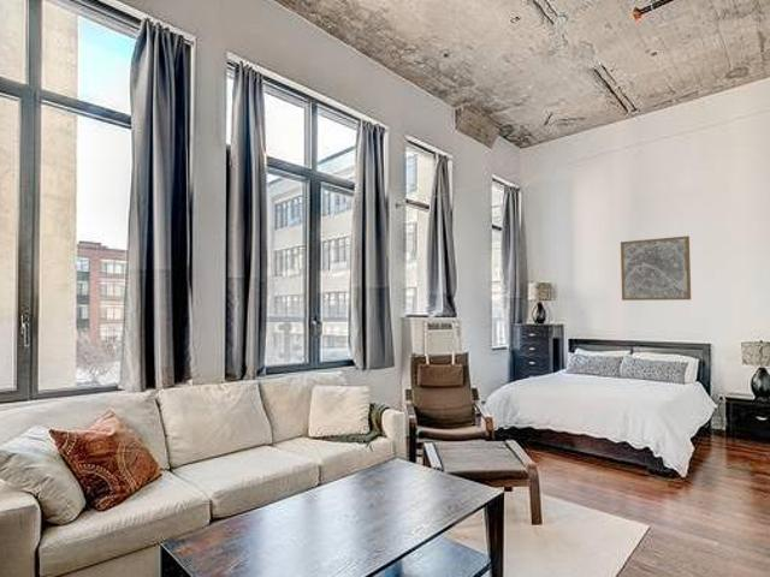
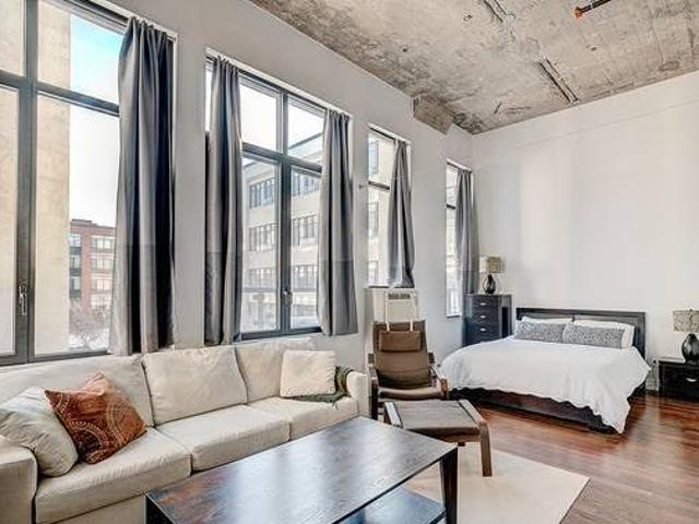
- wall art (653, 269)
